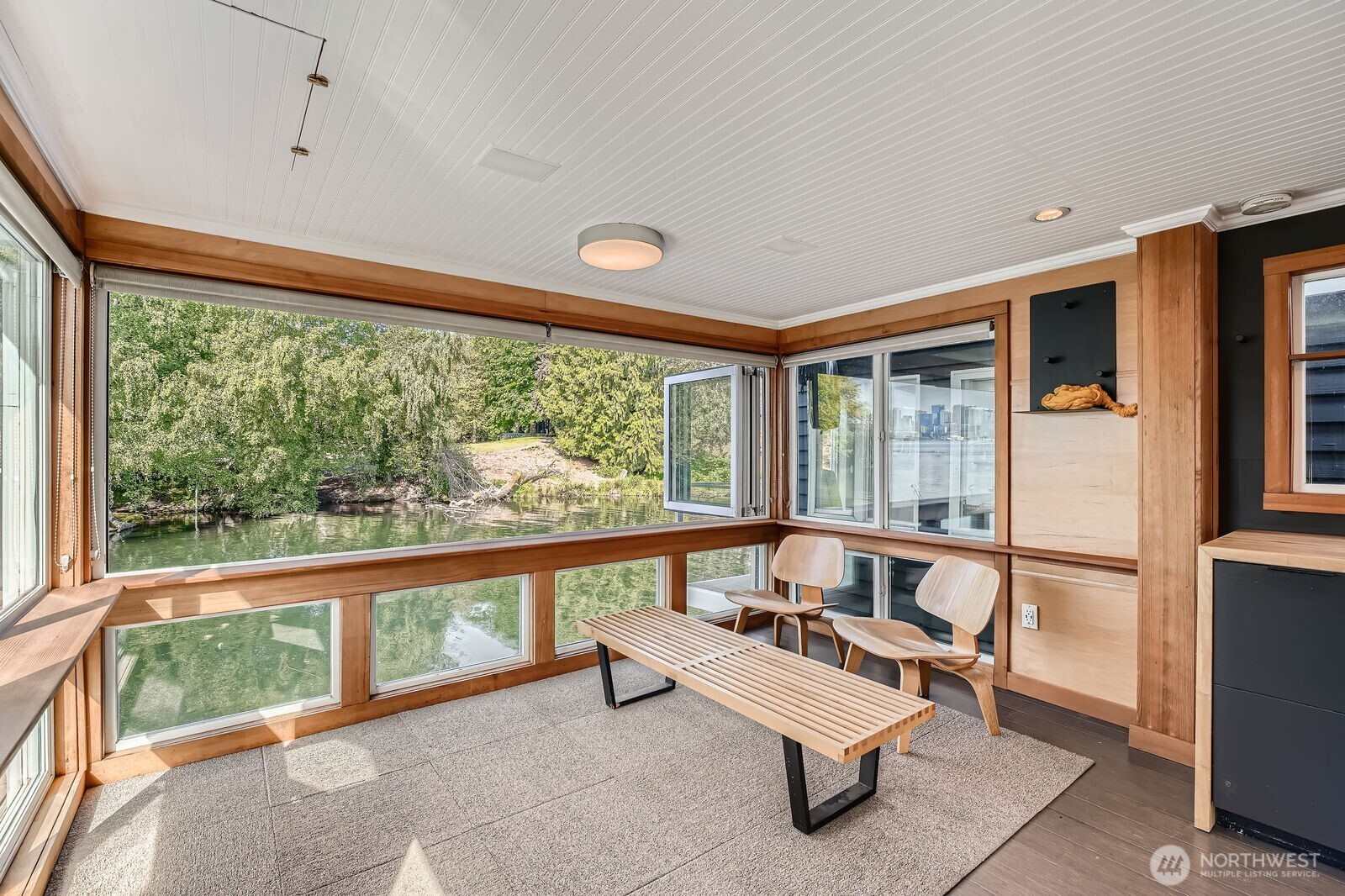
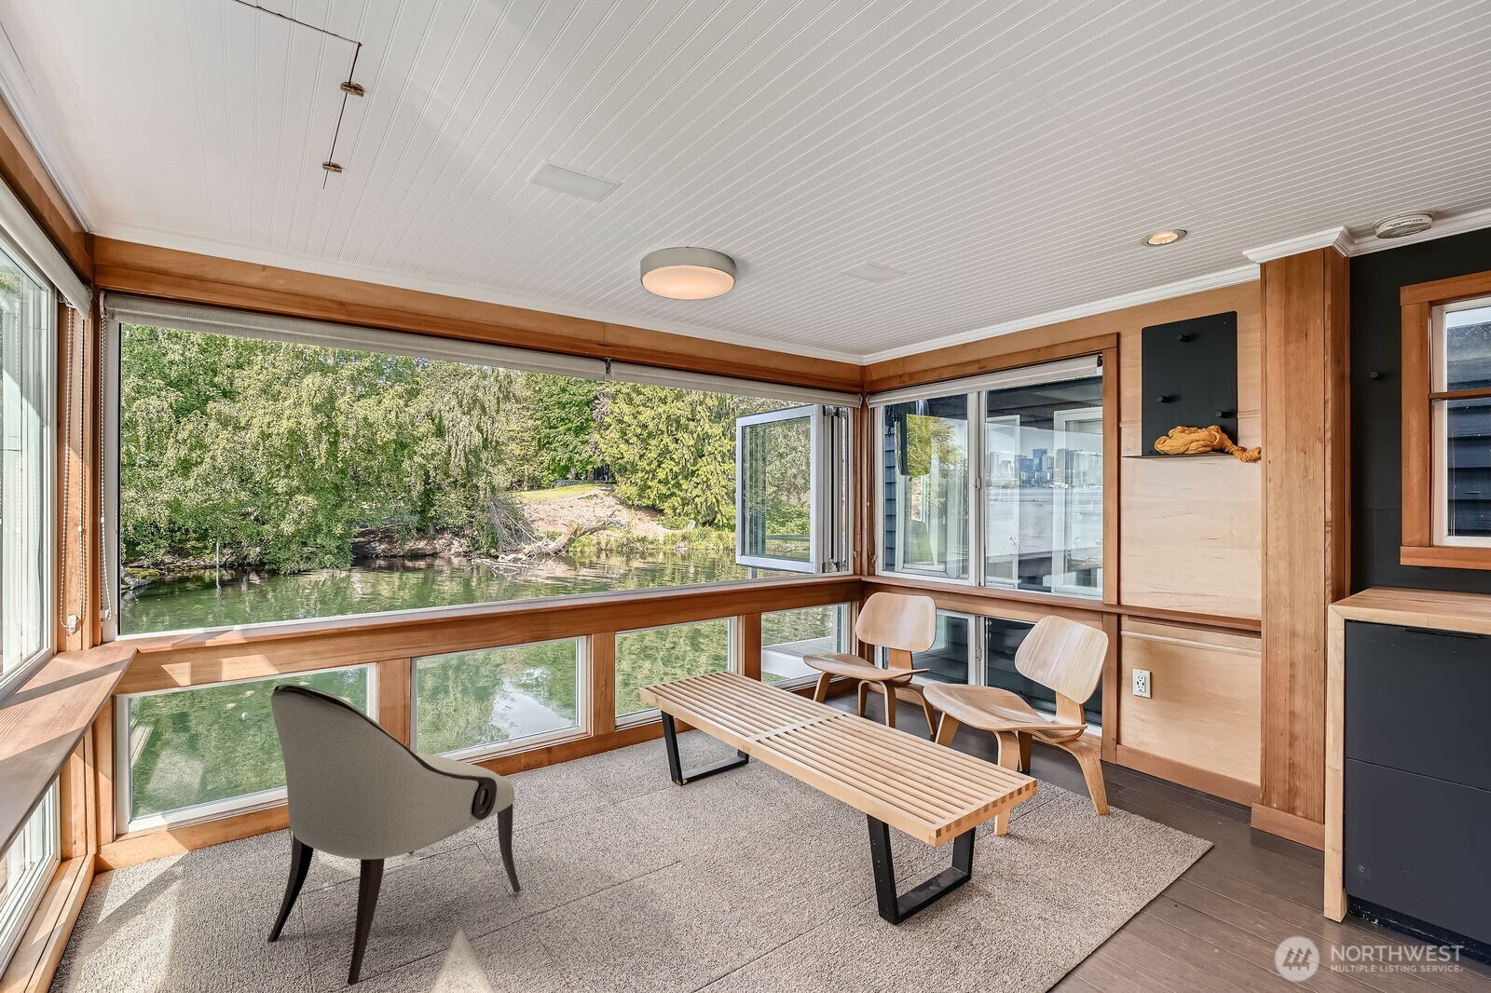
+ armchair (389, 789)
